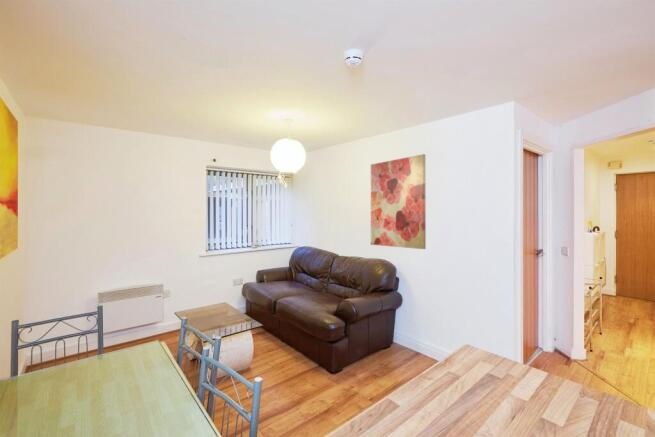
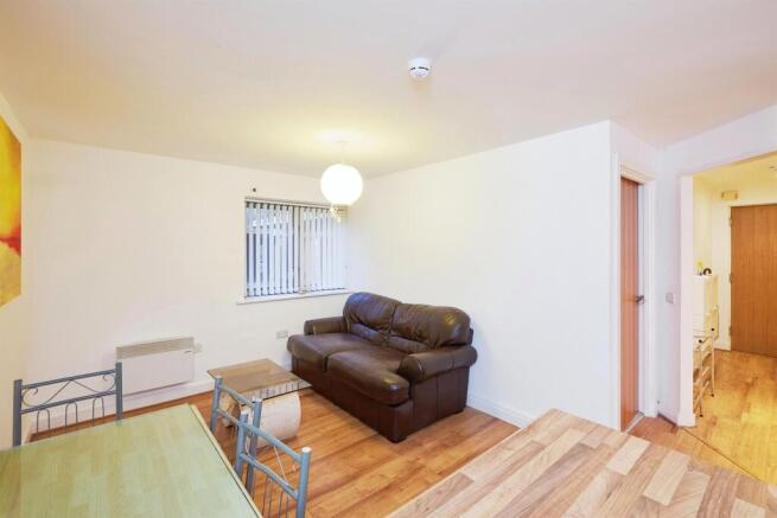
- wall art (395, 203)
